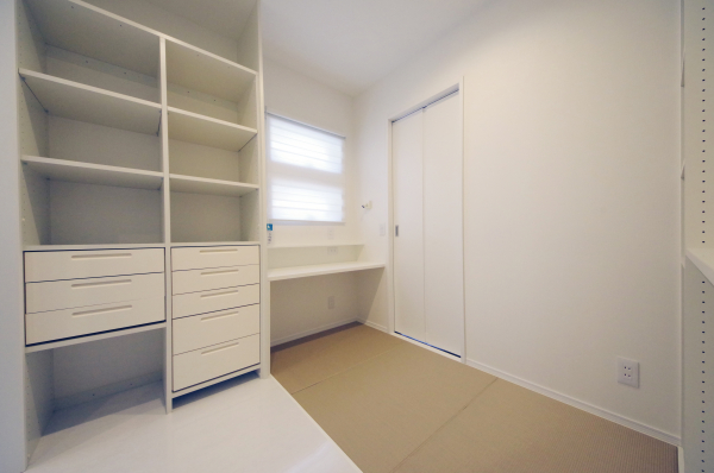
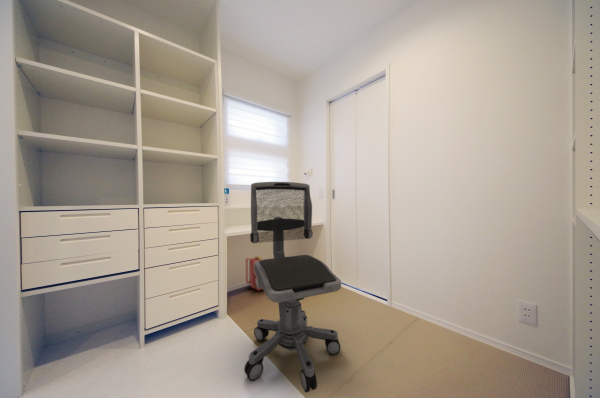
+ office chair (289, 265)
+ backpack (255, 274)
